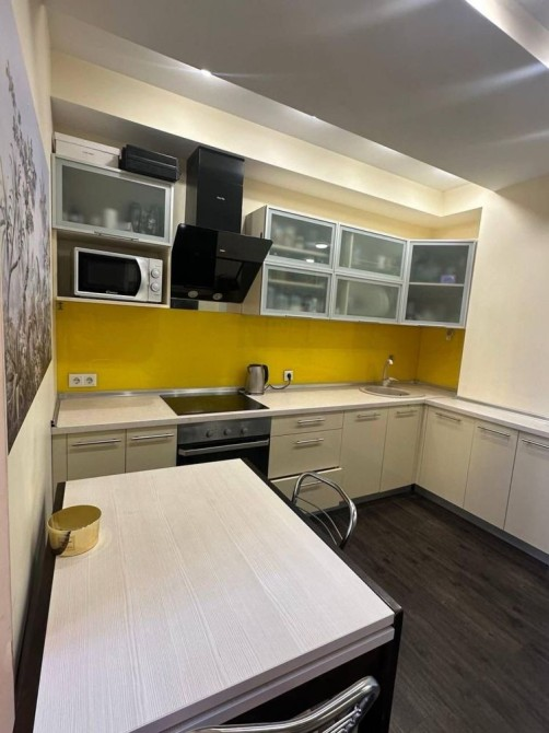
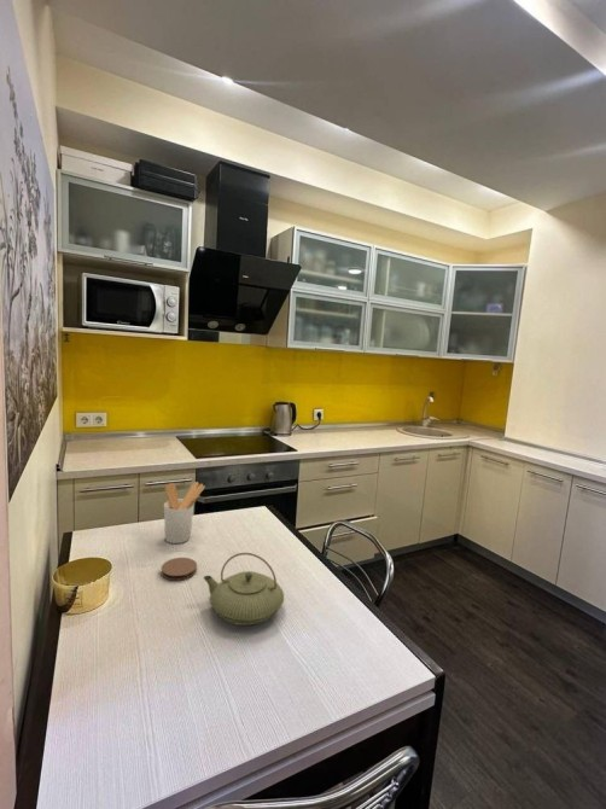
+ utensil holder (185, 510)
+ teapot (243, 580)
+ coaster (179, 568)
